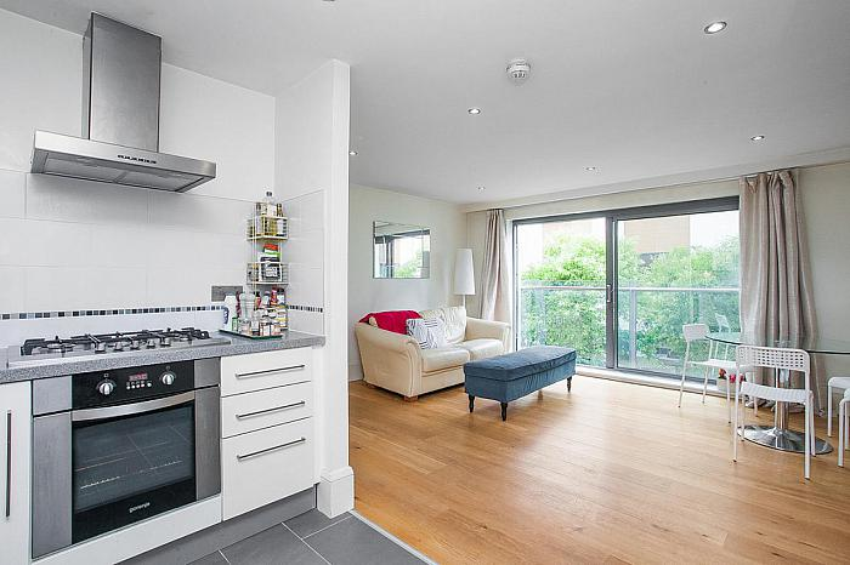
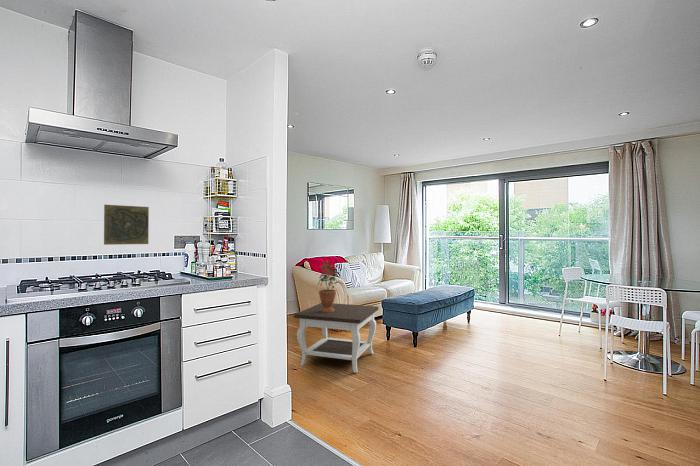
+ potted plant (329, 285)
+ decorative tile (127, 225)
+ side table (336, 338)
